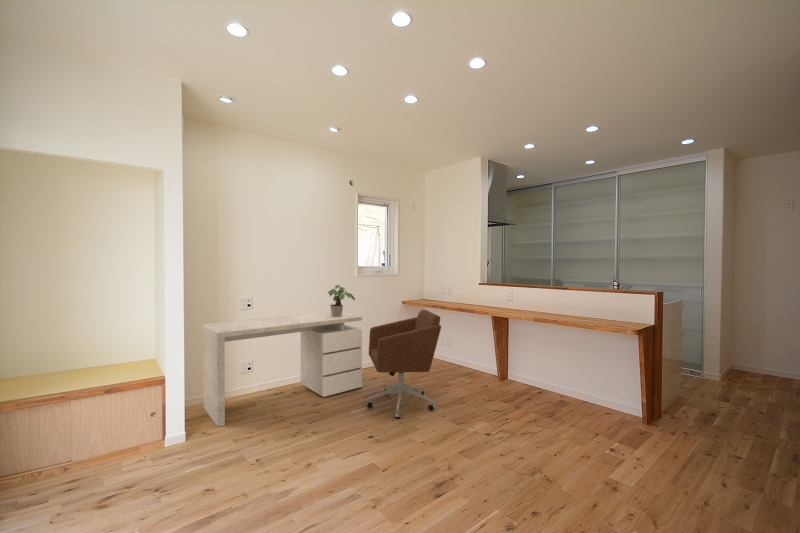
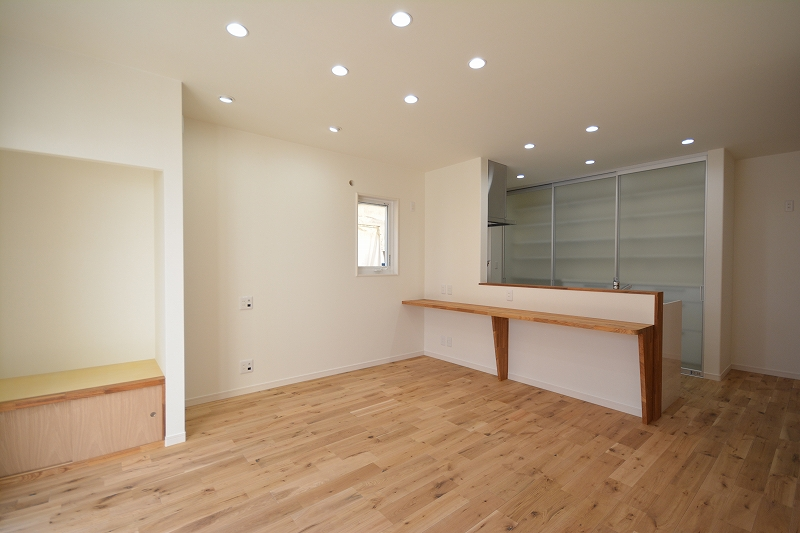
- desk (301, 358)
- potted plant (339, 300)
- office chair (402, 358)
